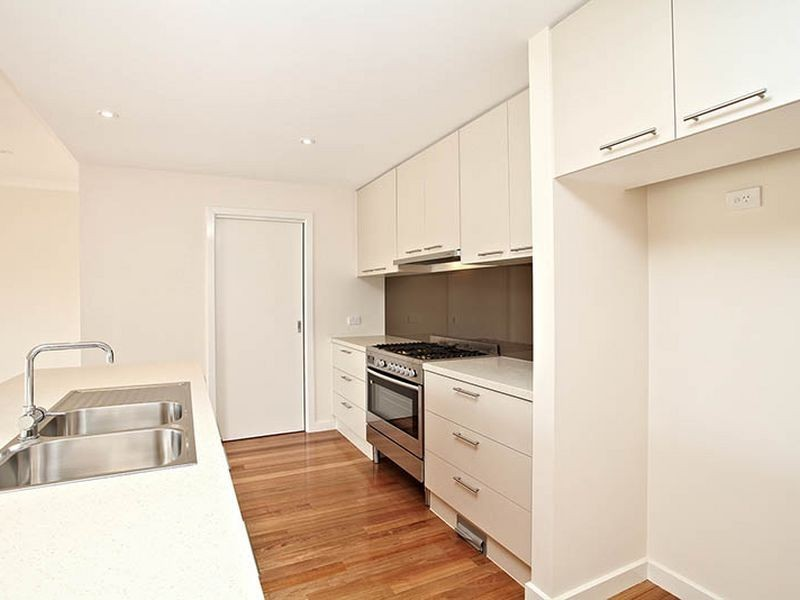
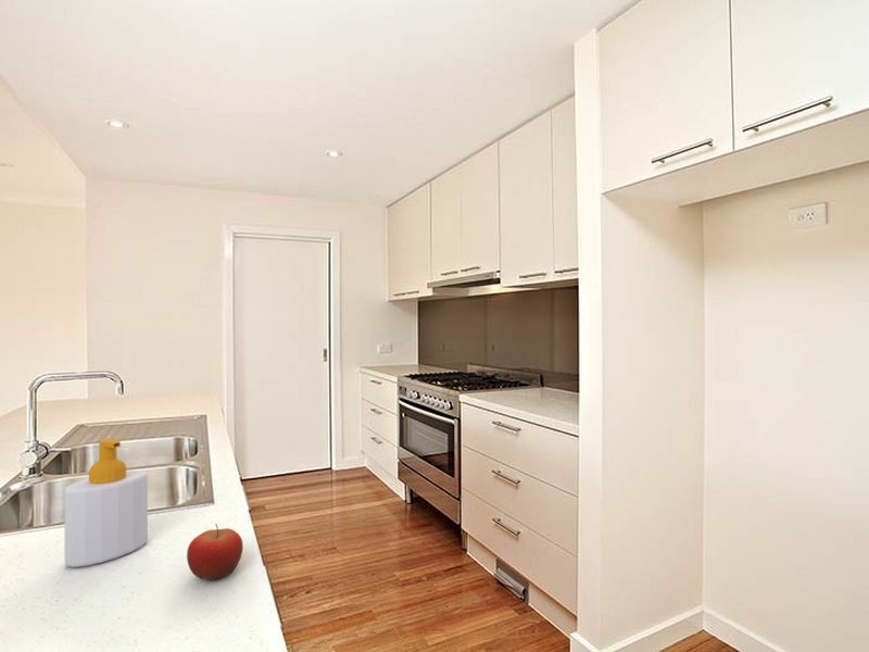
+ fruit (215, 549)
+ soap bottle (108, 496)
